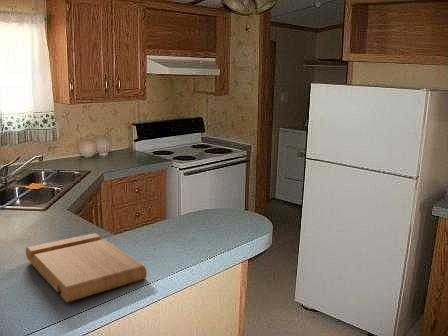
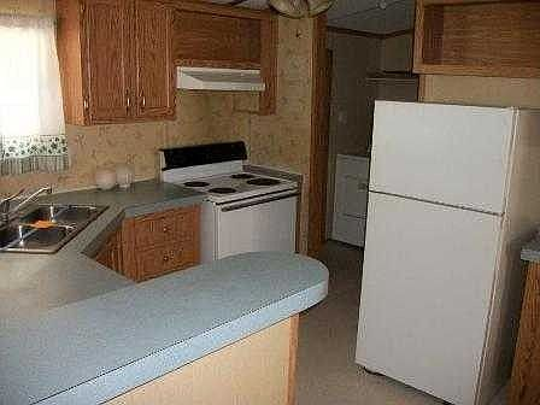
- cutting board (83, 262)
